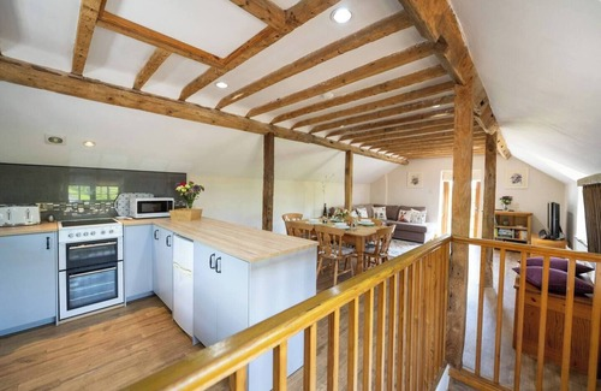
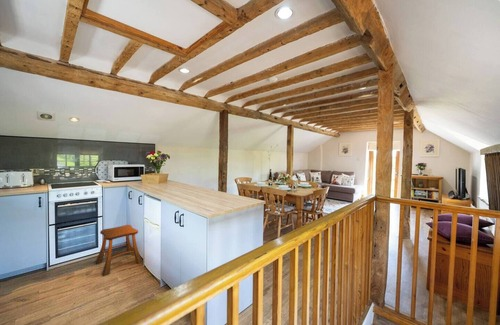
+ stool (119, 246)
